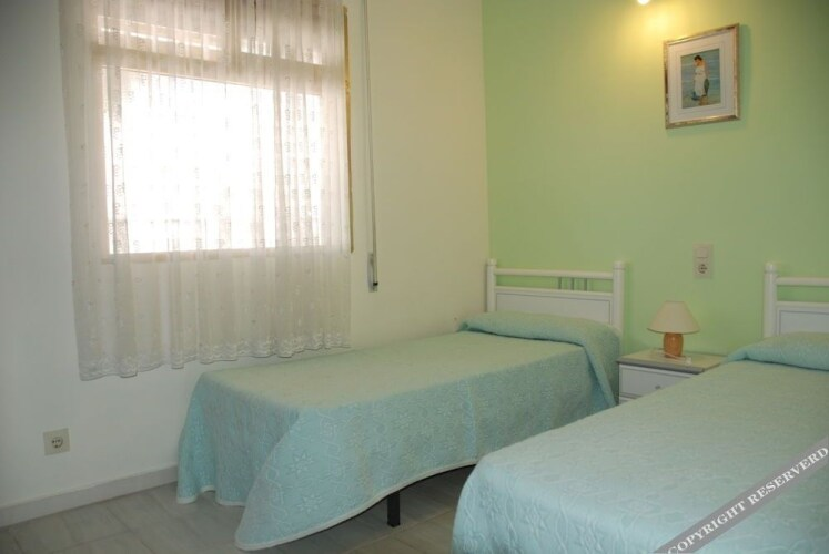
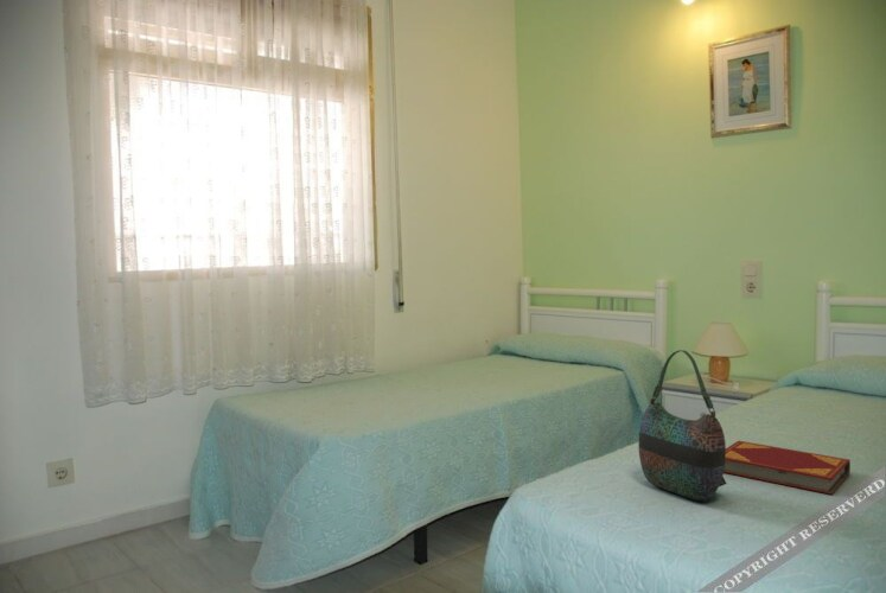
+ handbag (682, 421)
+ hardback book (780, 465)
